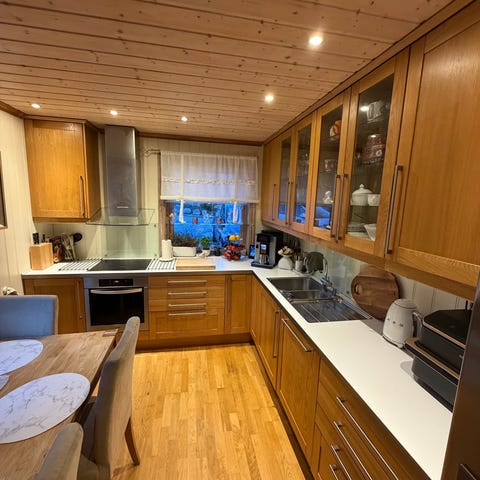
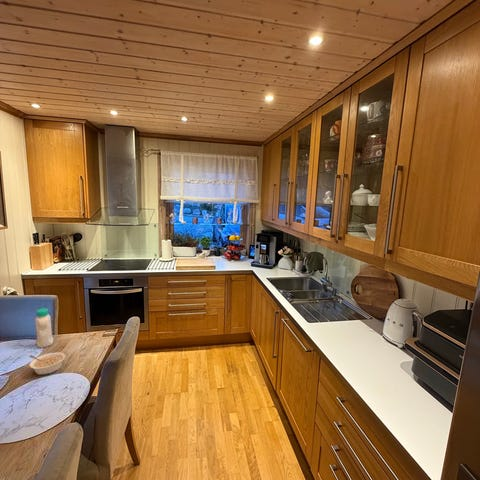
+ bottle (43, 327)
+ legume (46, 363)
